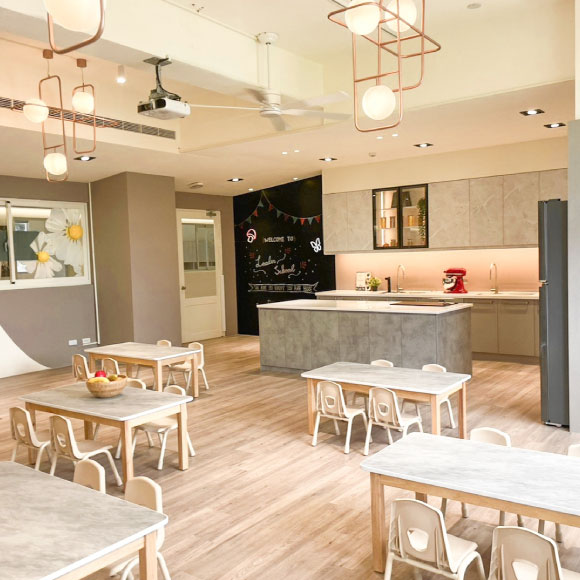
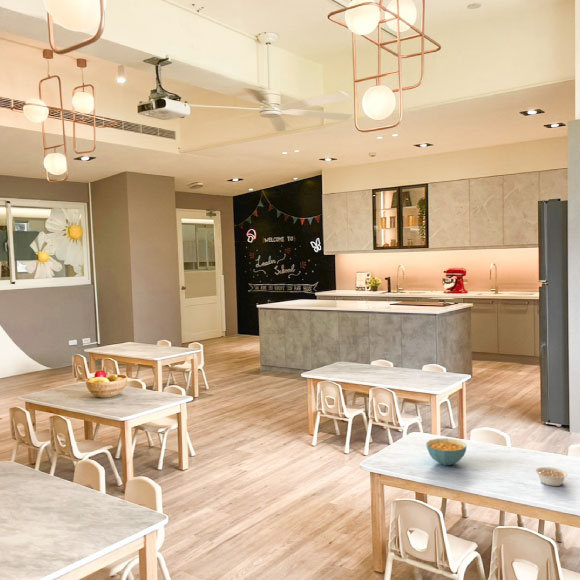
+ cereal bowl (446, 453)
+ legume (552, 476)
